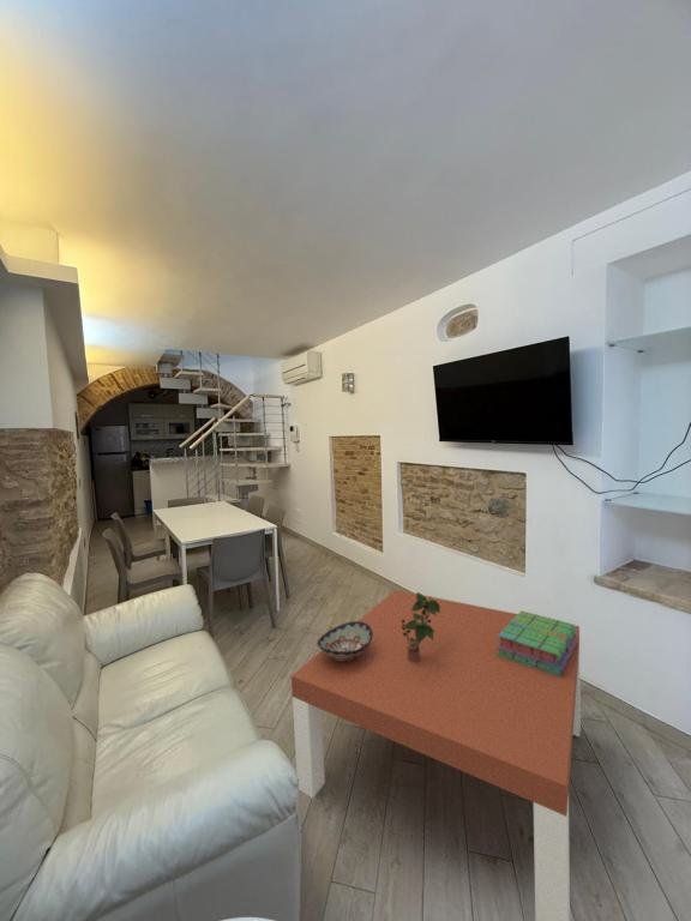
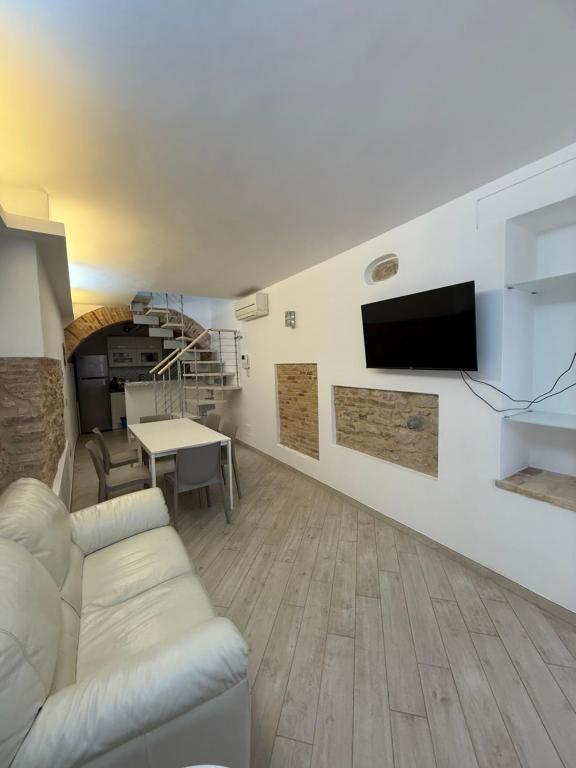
- stack of books (537, 638)
- coffee table (449, 703)
- potted plant (425, 625)
- decorative bowl (346, 644)
